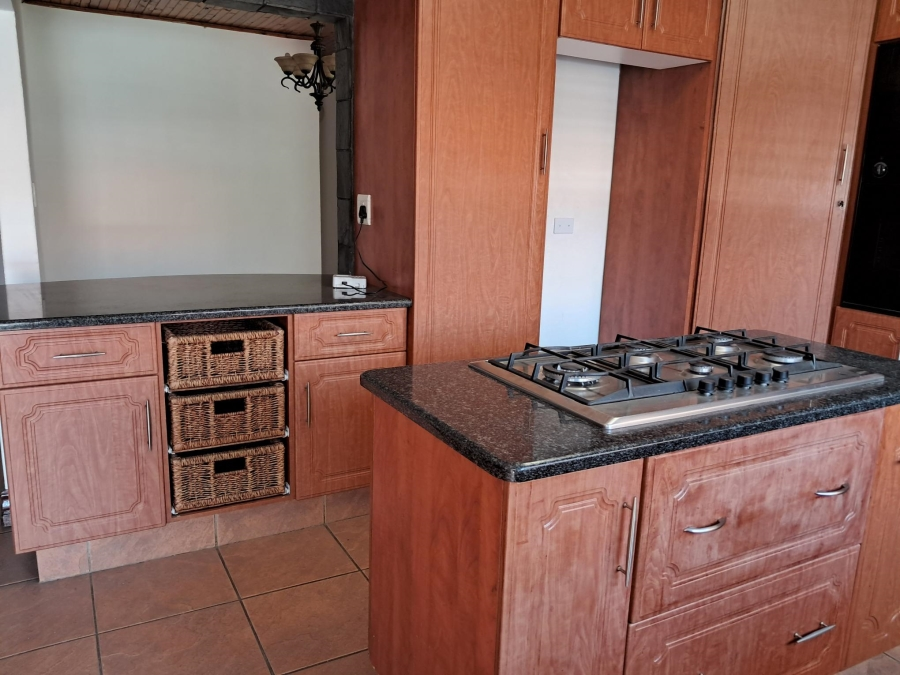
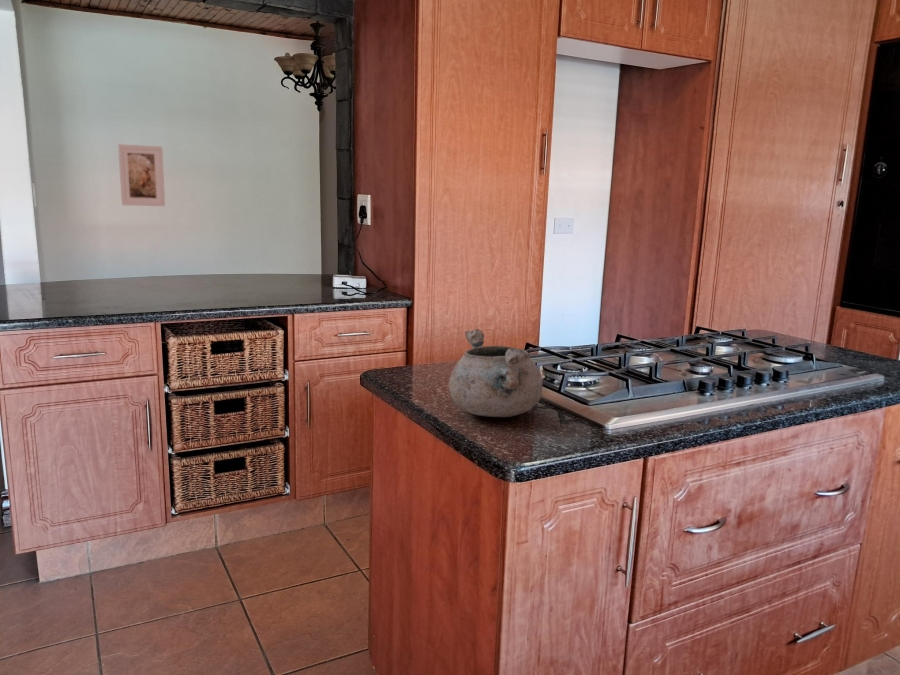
+ decorative bowl (496, 375)
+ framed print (142, 175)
